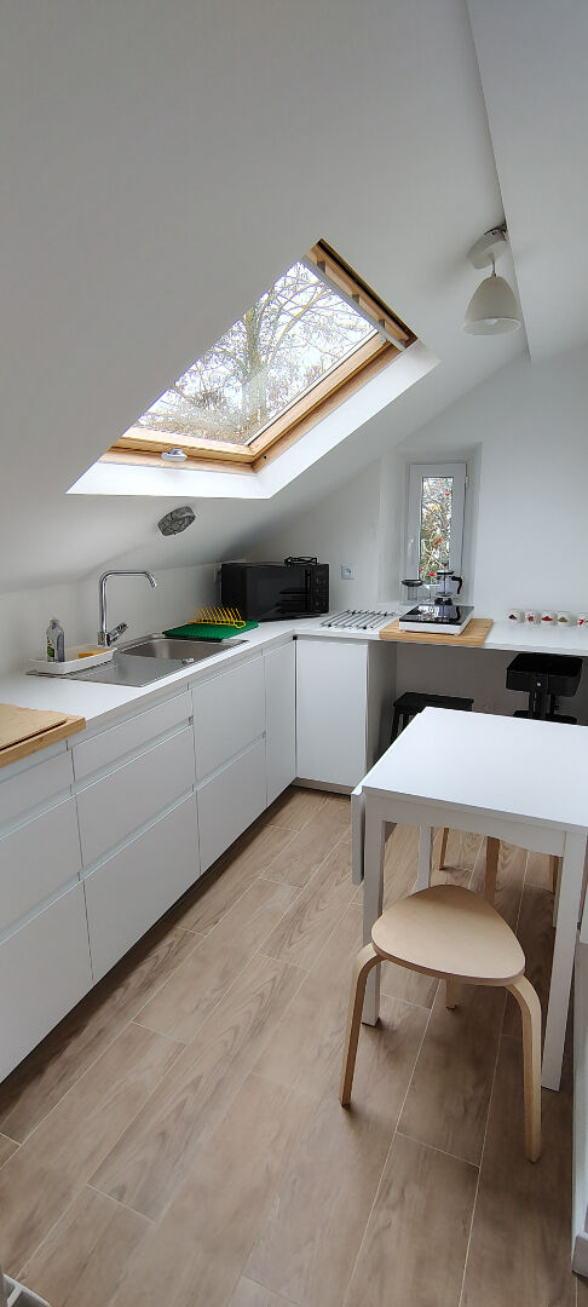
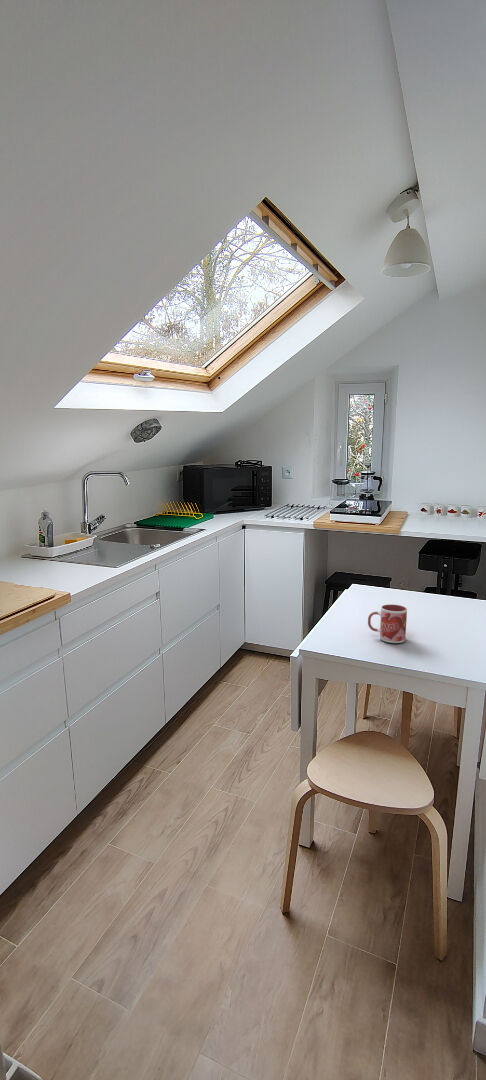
+ mug (387, 622)
